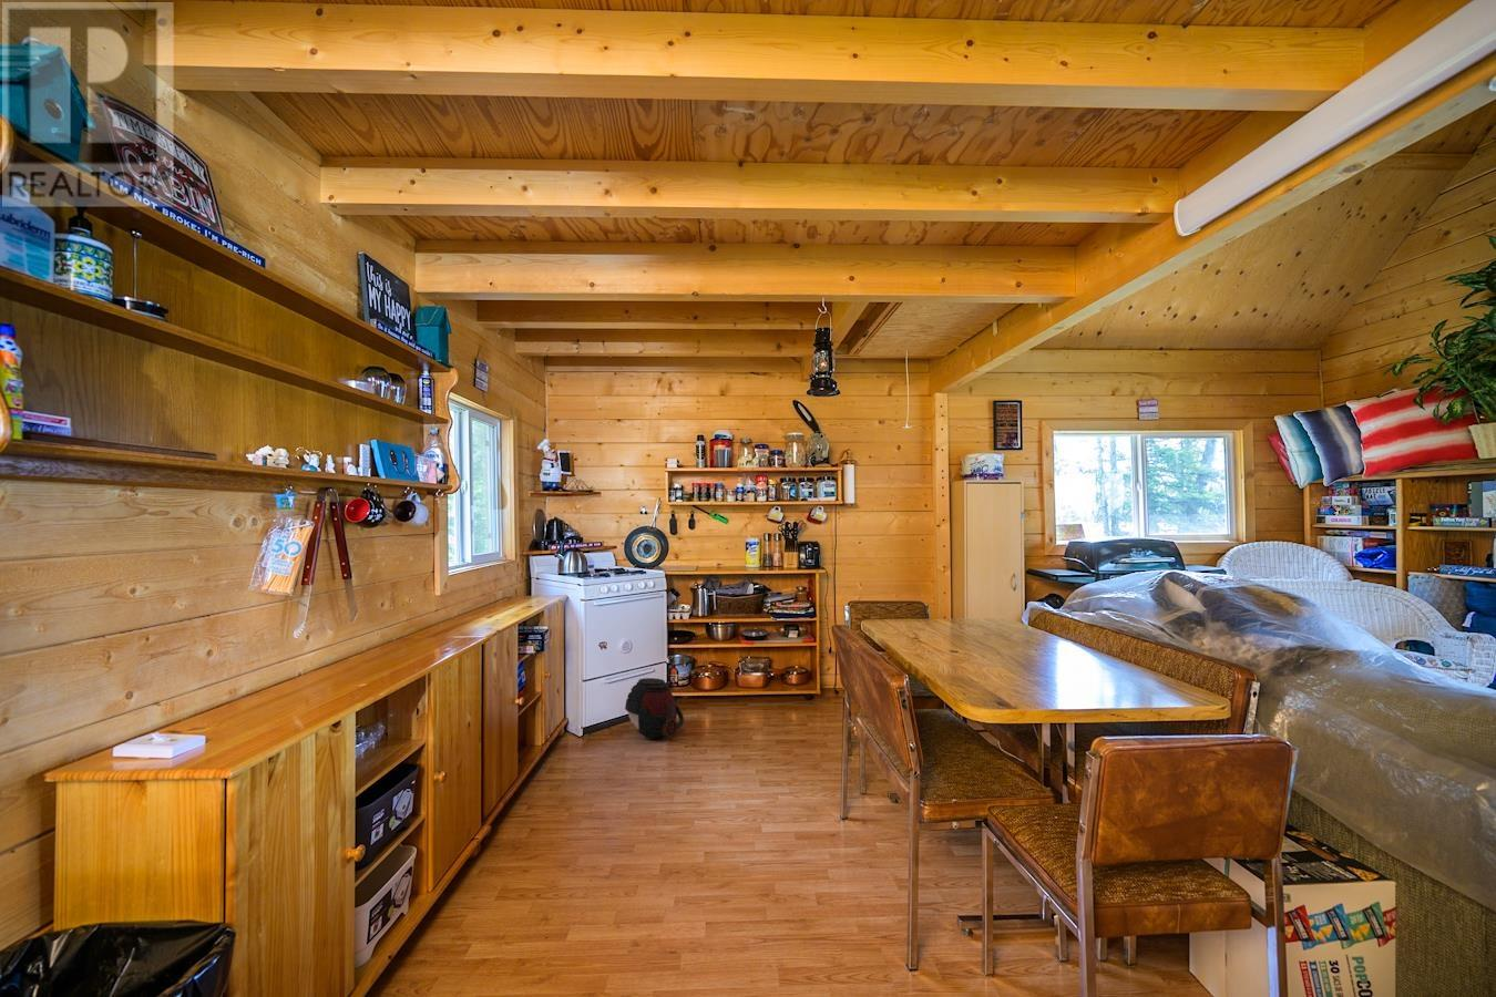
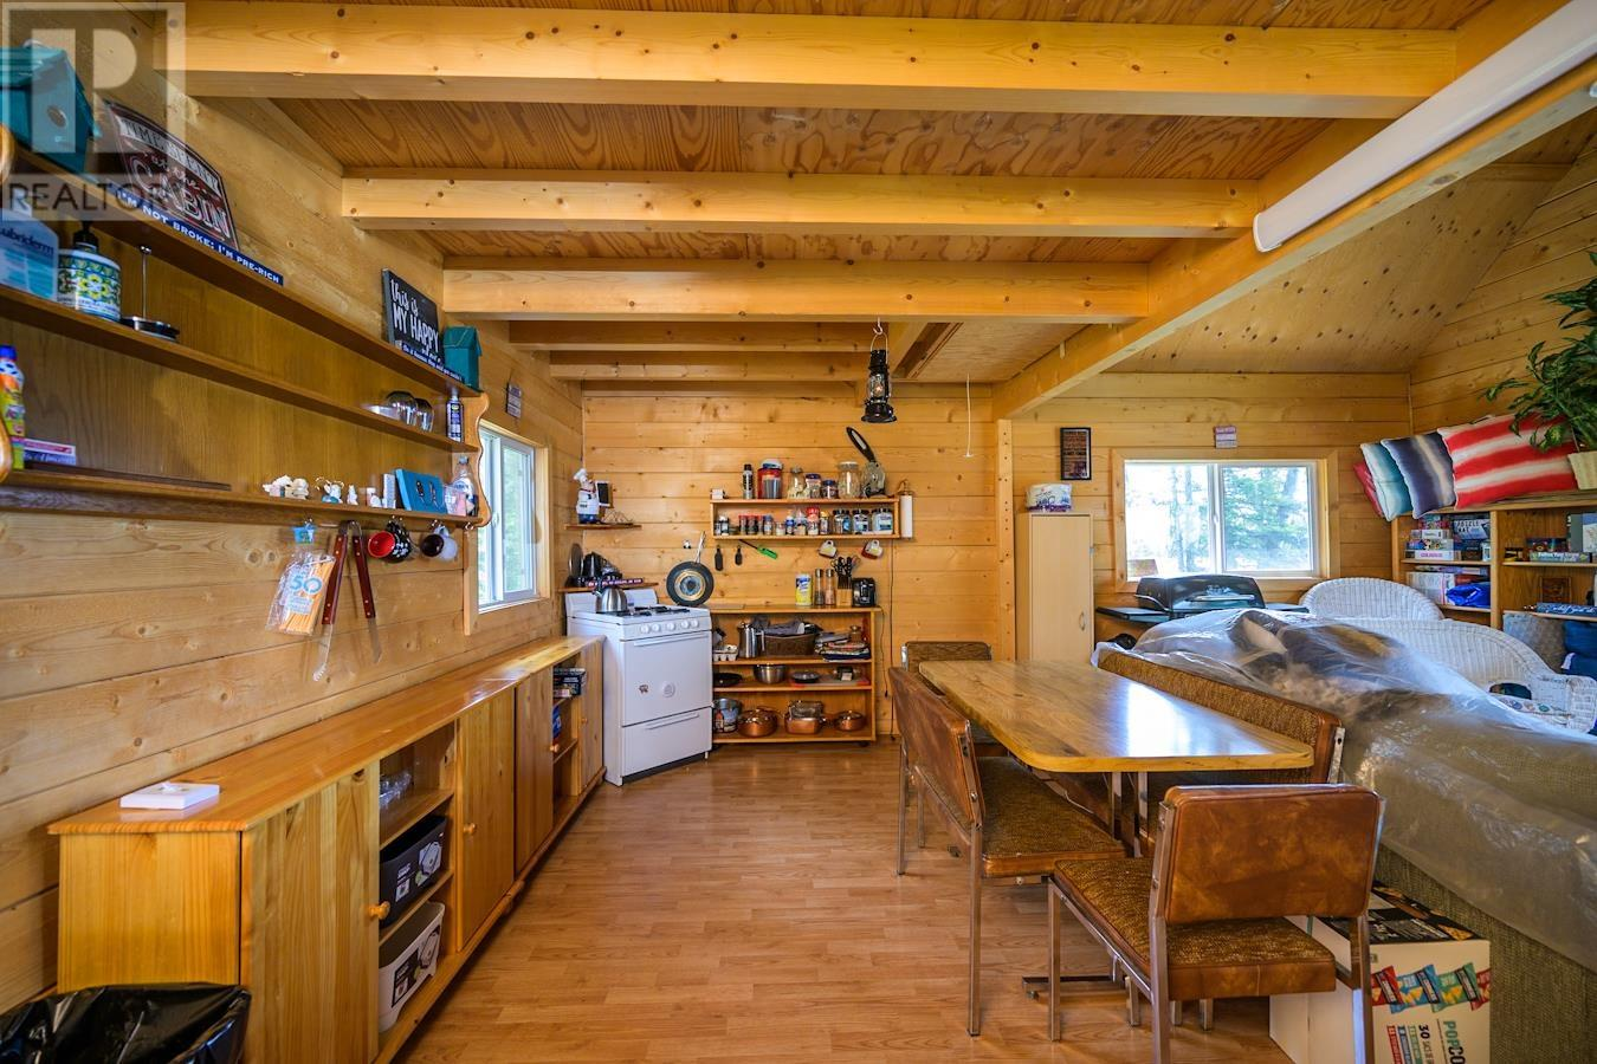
- helmet (654, 704)
